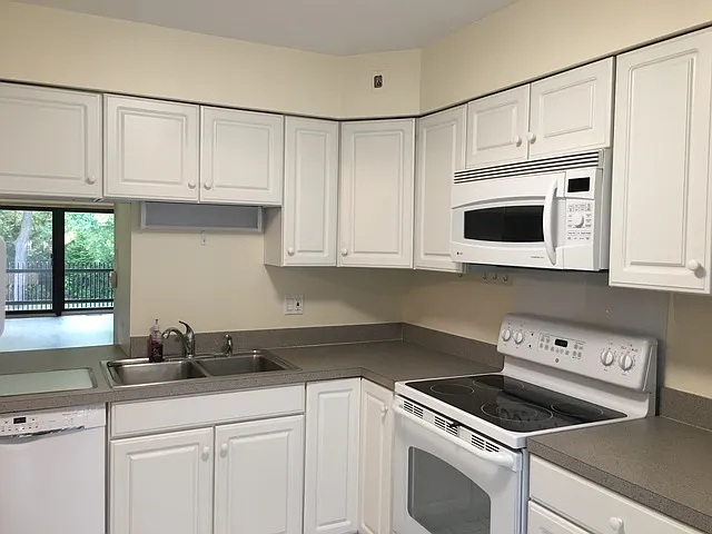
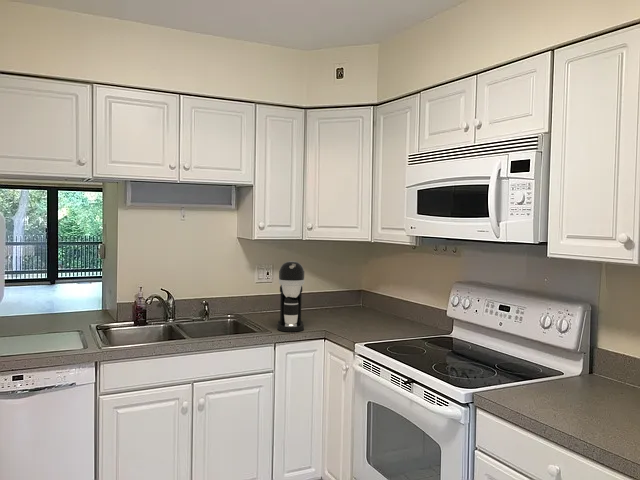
+ coffee maker (291, 294)
